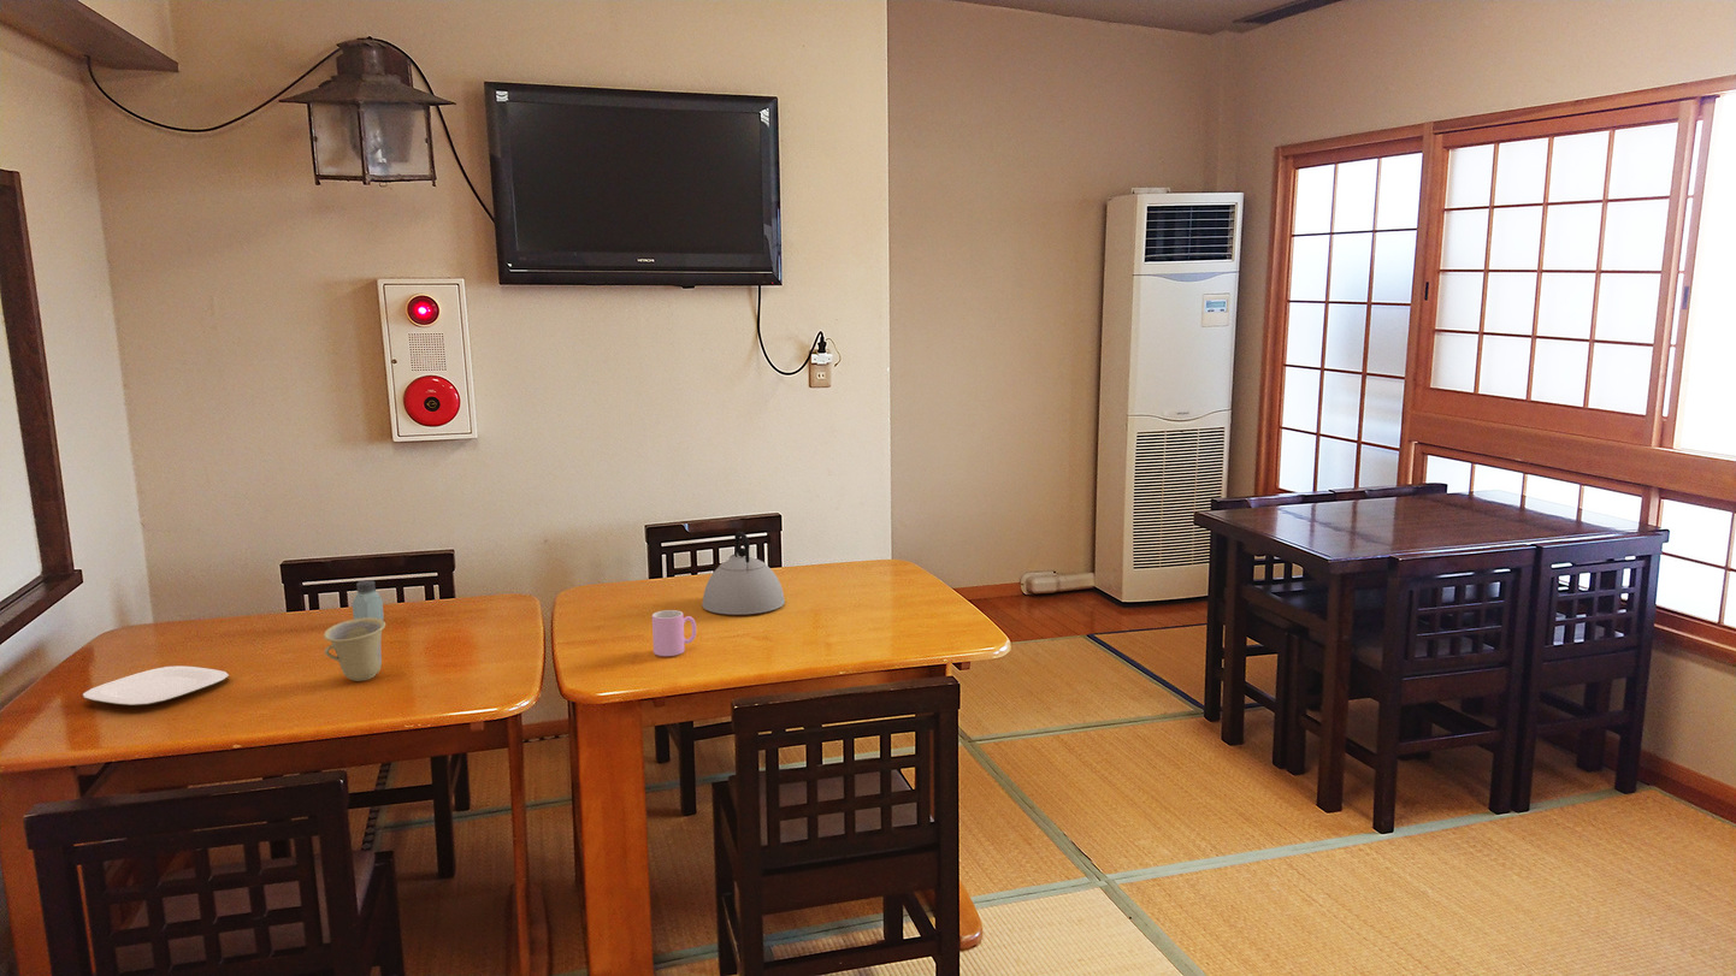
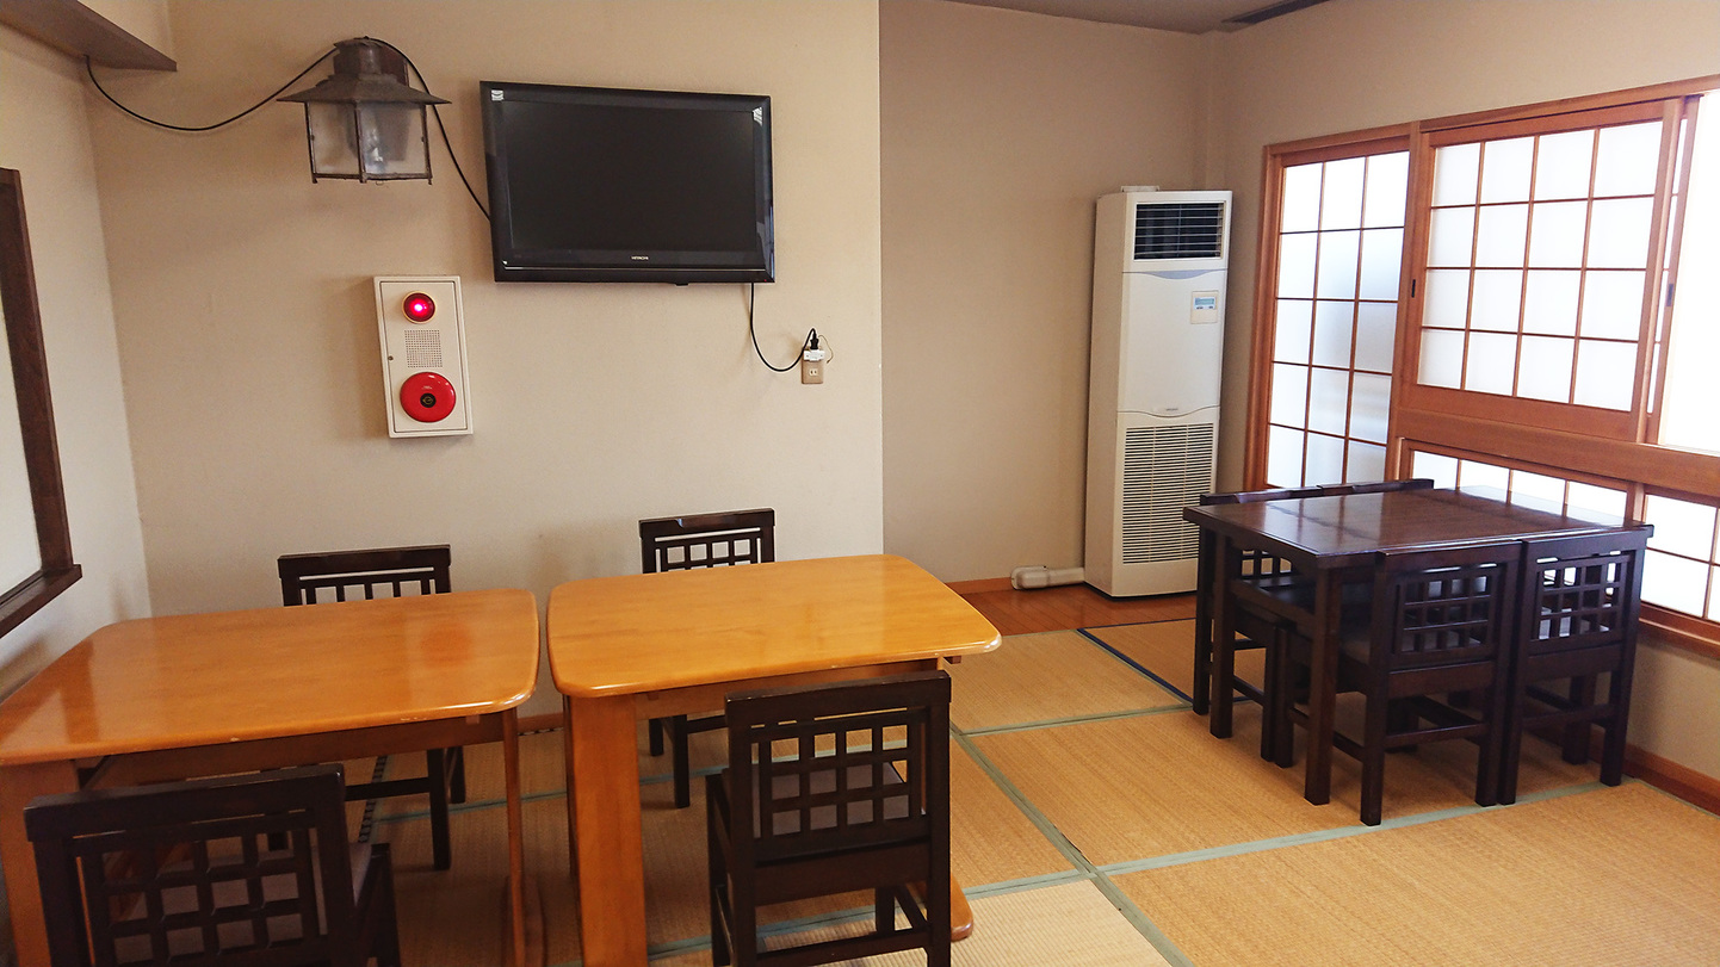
- kettle (742, 567)
- plate (158, 687)
- saltshaker (367, 602)
- cup (356, 652)
- cup (674, 632)
